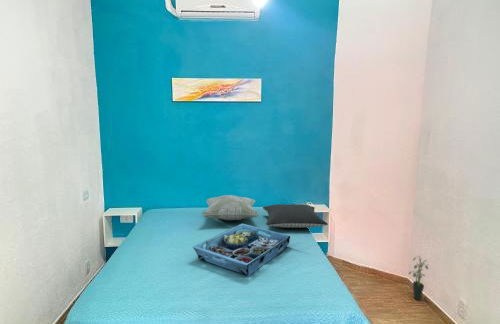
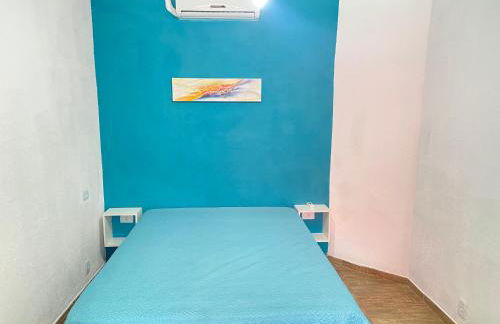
- pillow (292, 215)
- serving tray (243, 245)
- potted plant (418, 278)
- decorative pillow (230, 207)
